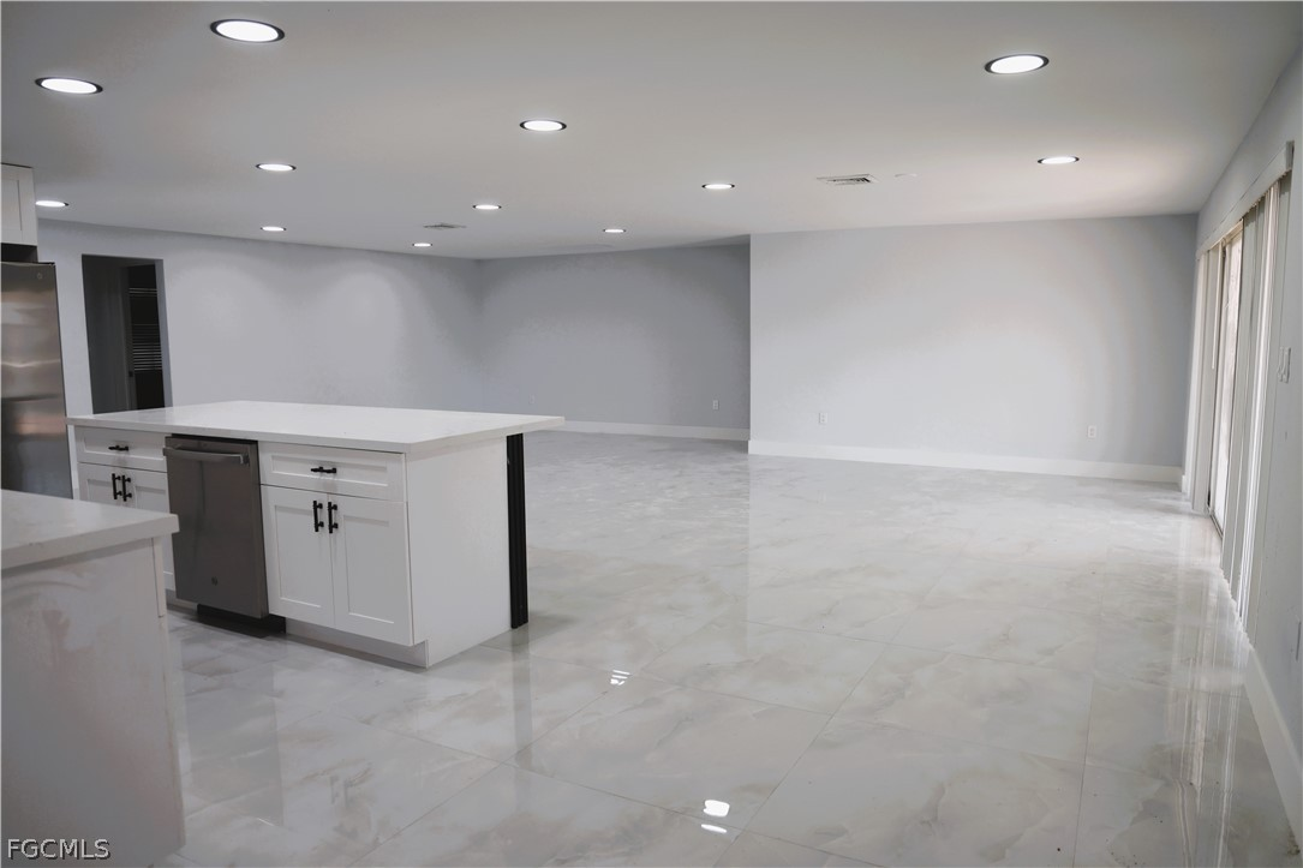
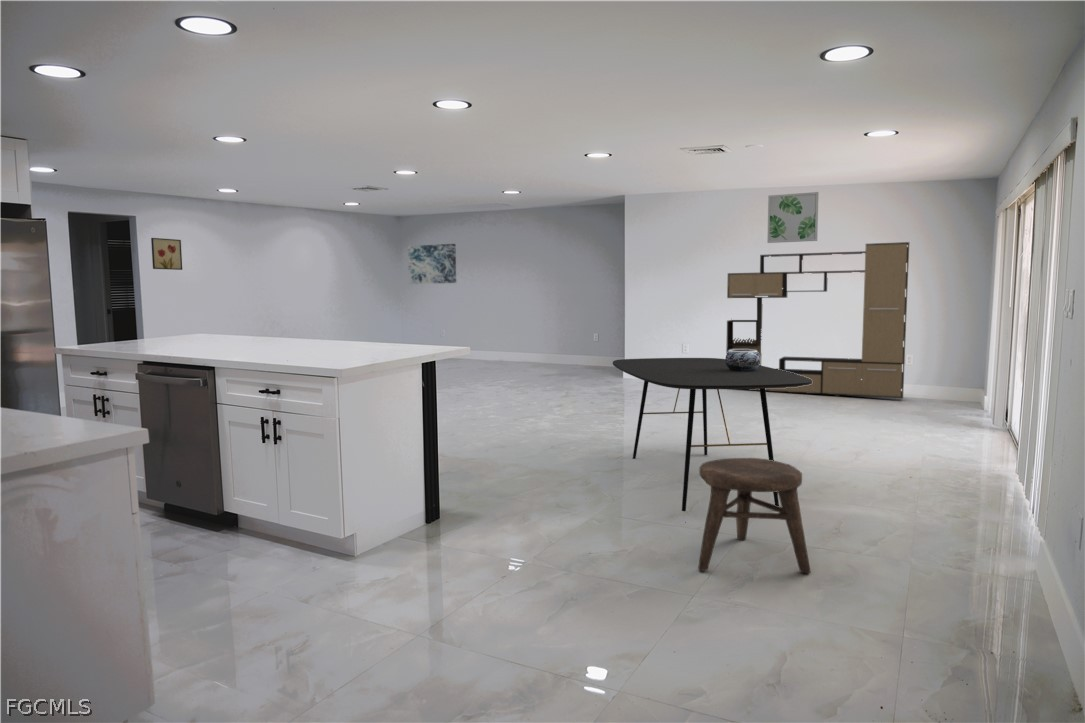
+ wall art (166, 254)
+ wall art (792, 217)
+ decorative bowl (742, 361)
+ dining table (703, 425)
+ media console (811, 291)
+ wall art (431, 264)
+ stool (754, 514)
